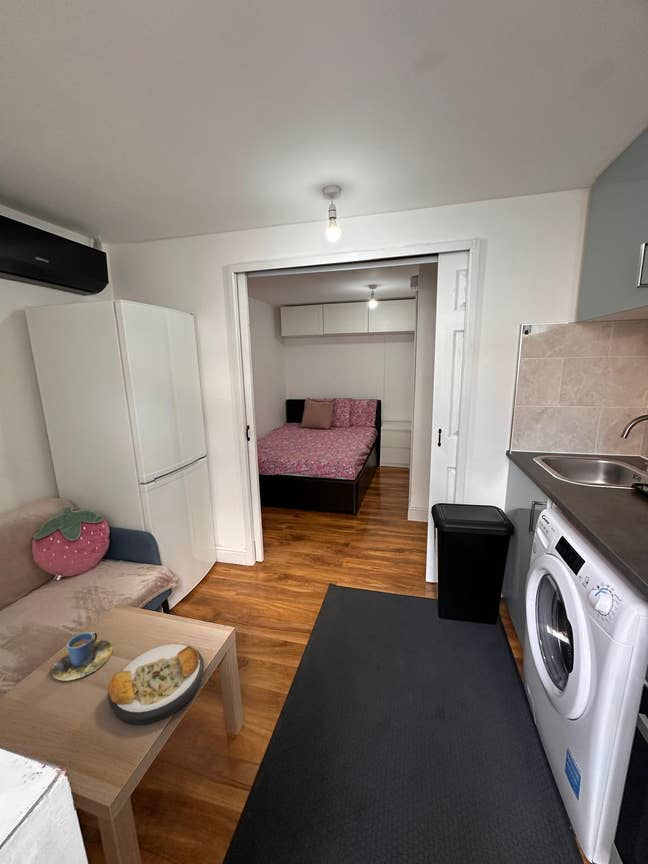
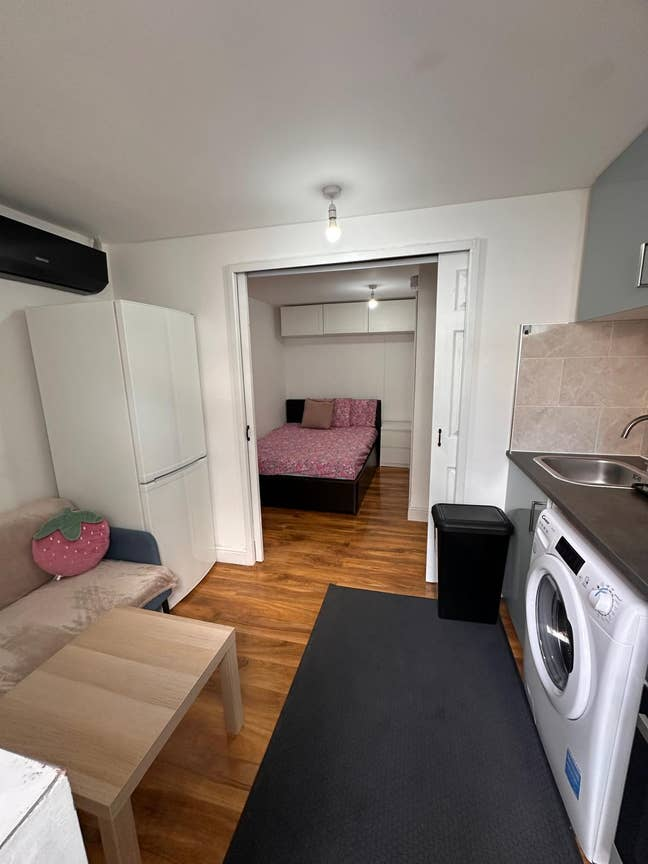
- cup (81, 649)
- plate (158, 676)
